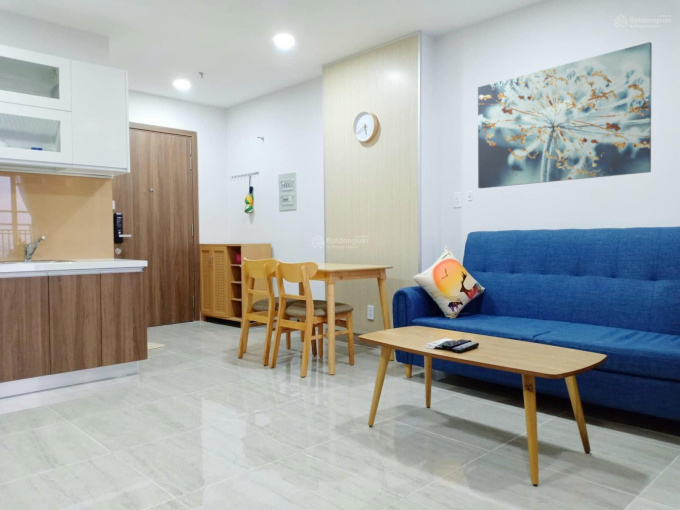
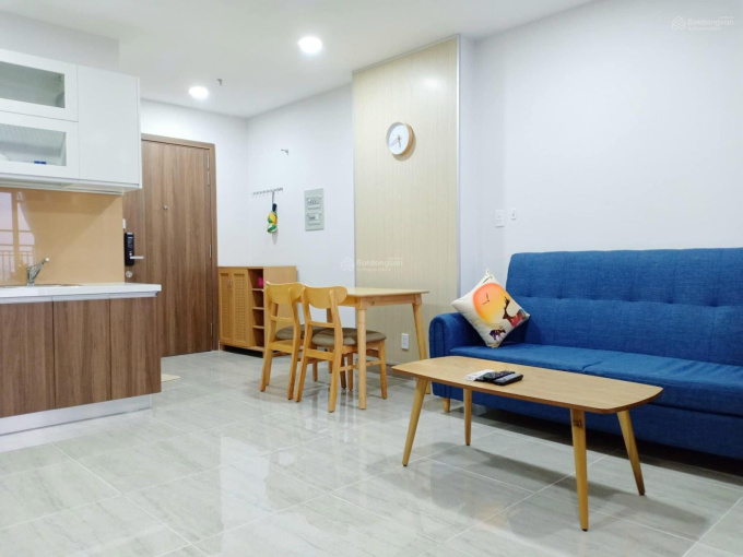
- wall art (554, 124)
